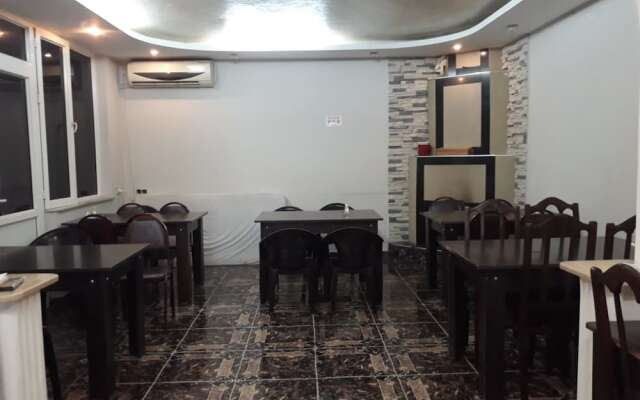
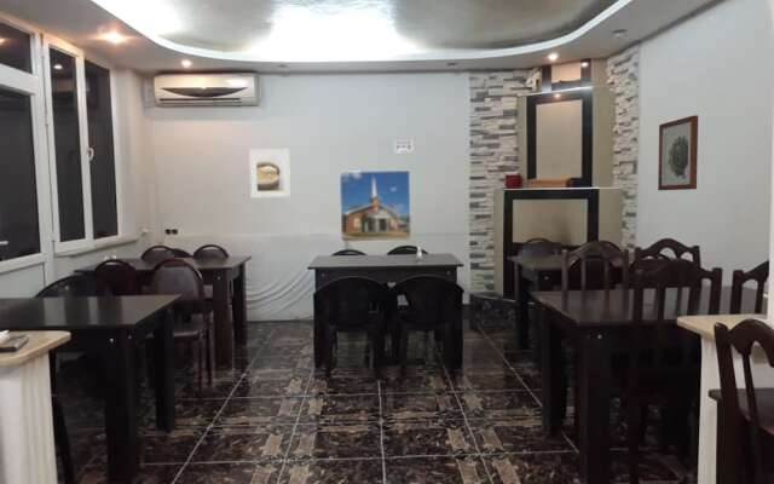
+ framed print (375, 206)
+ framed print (270, 173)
+ wall art (676, 155)
